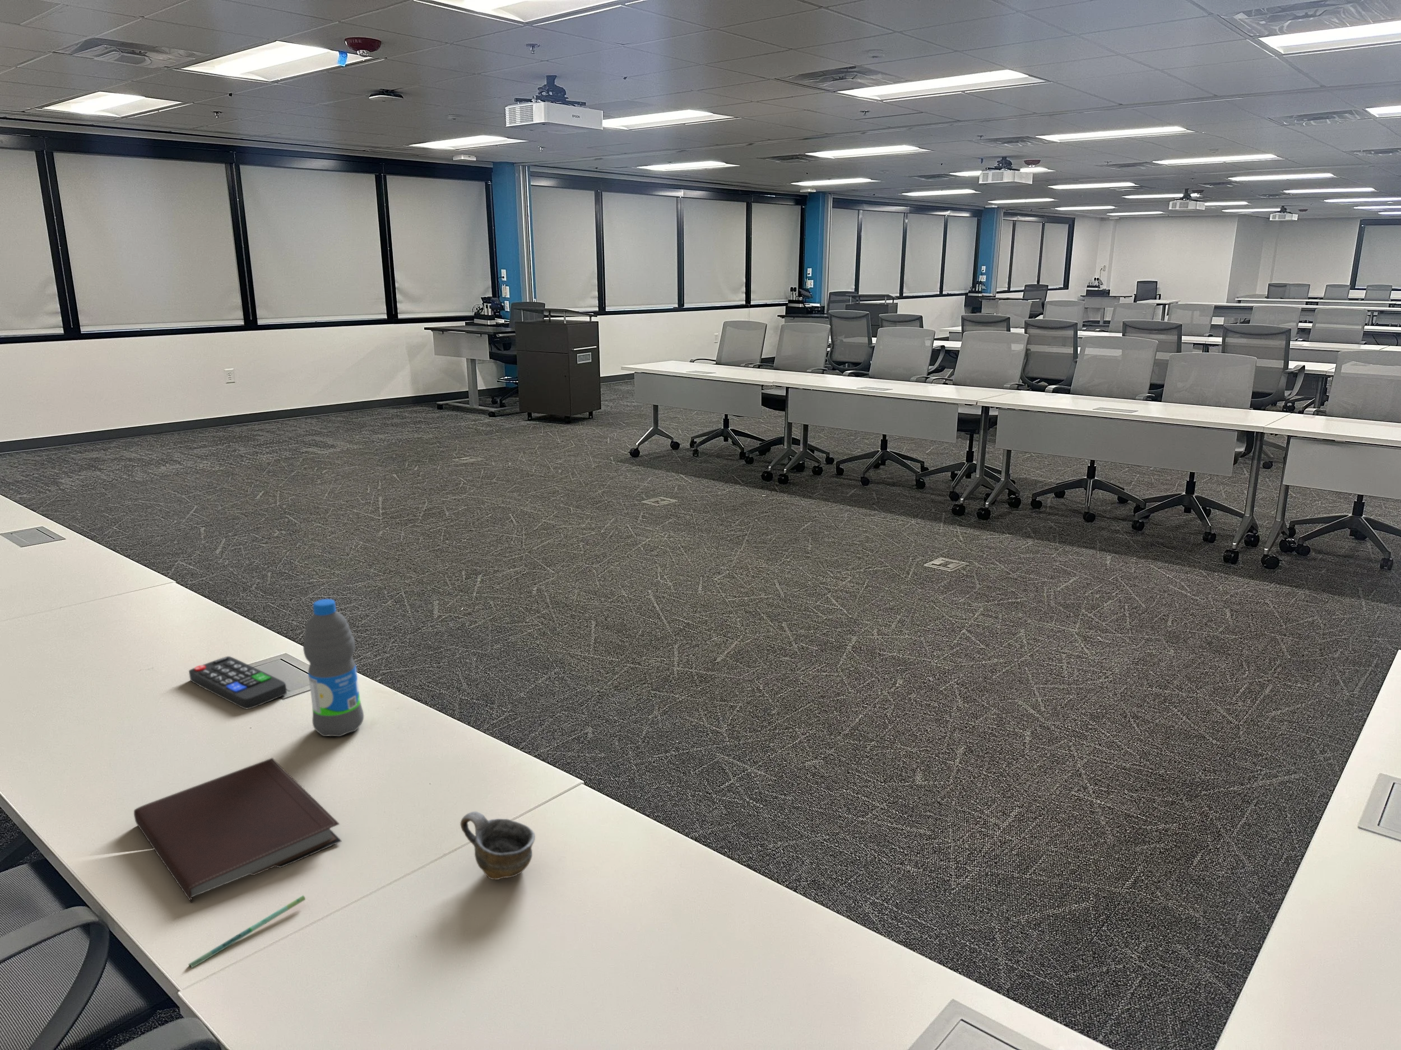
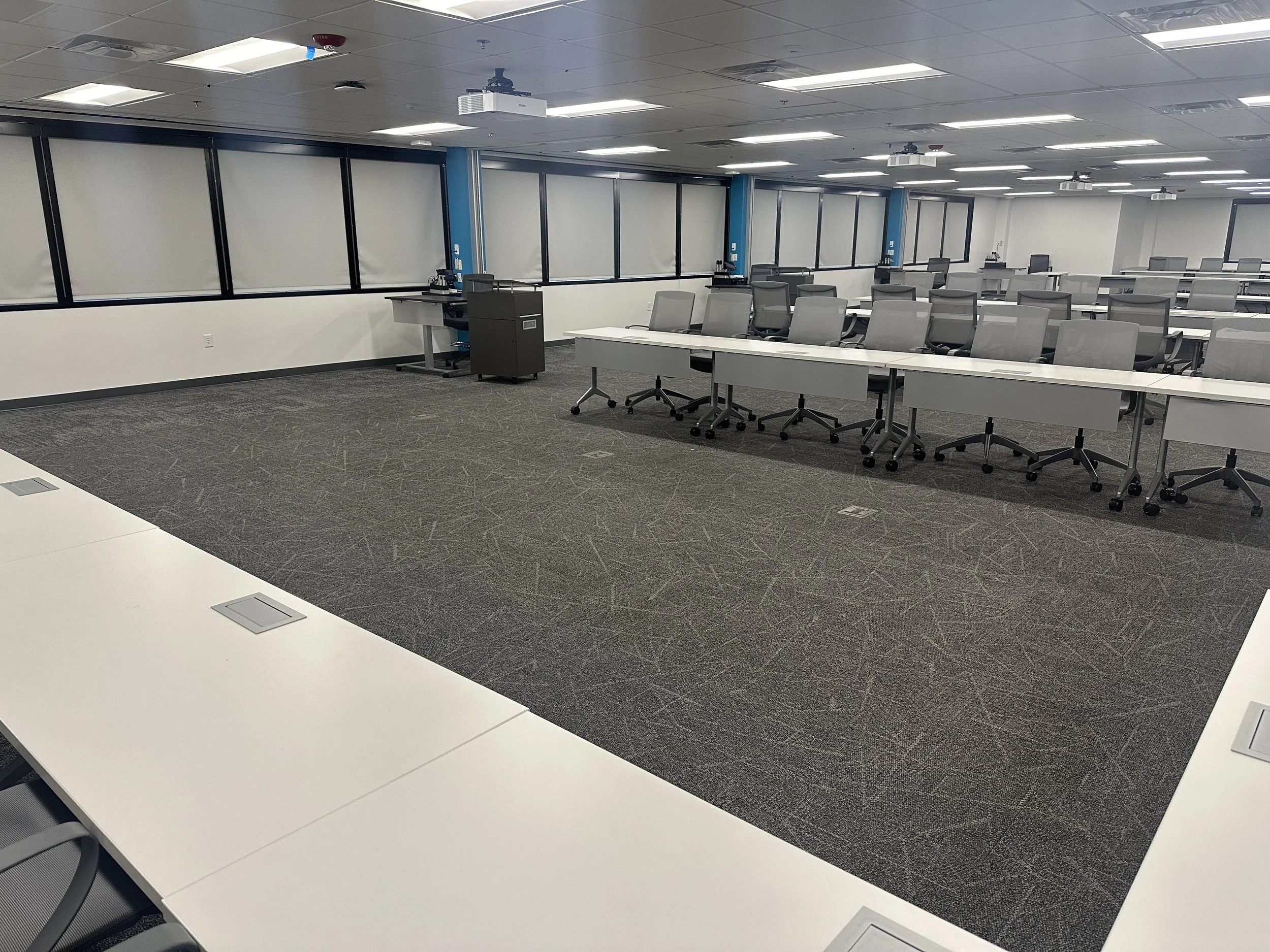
- cup (502, 844)
- pen (249, 930)
- notebook (236, 825)
- remote control (237, 681)
- water bottle (332, 666)
